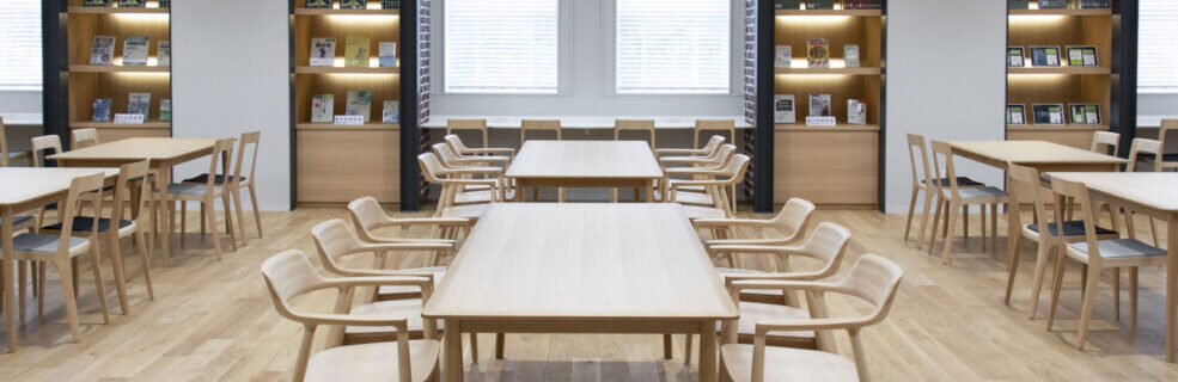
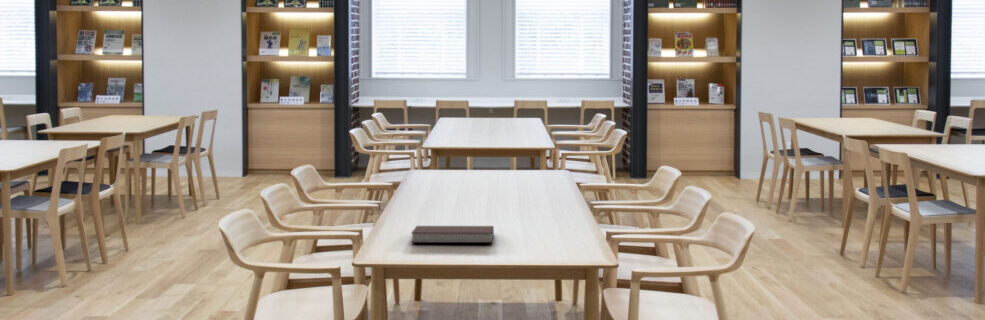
+ notebook (453, 234)
